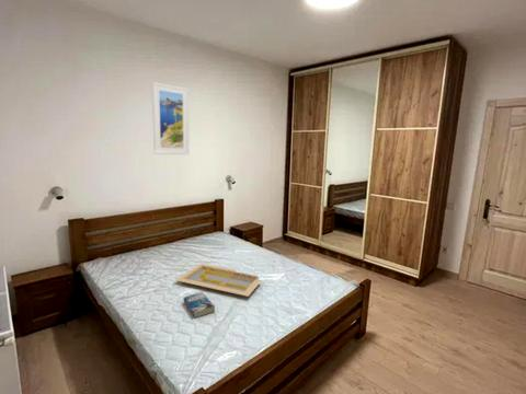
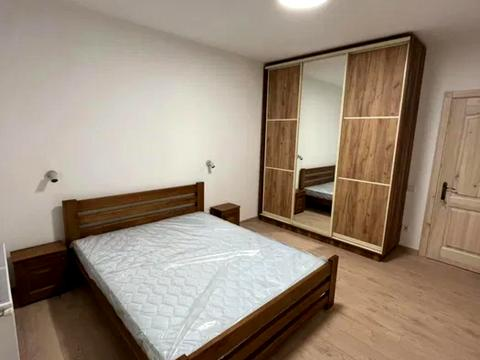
- book (198, 303)
- serving tray (221, 279)
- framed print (171, 120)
